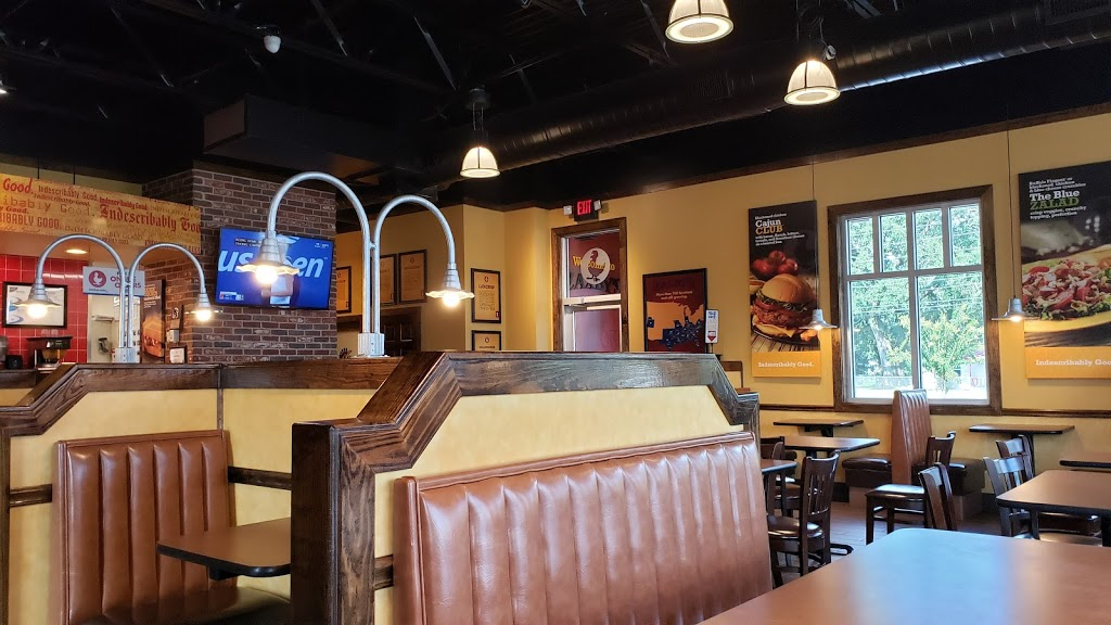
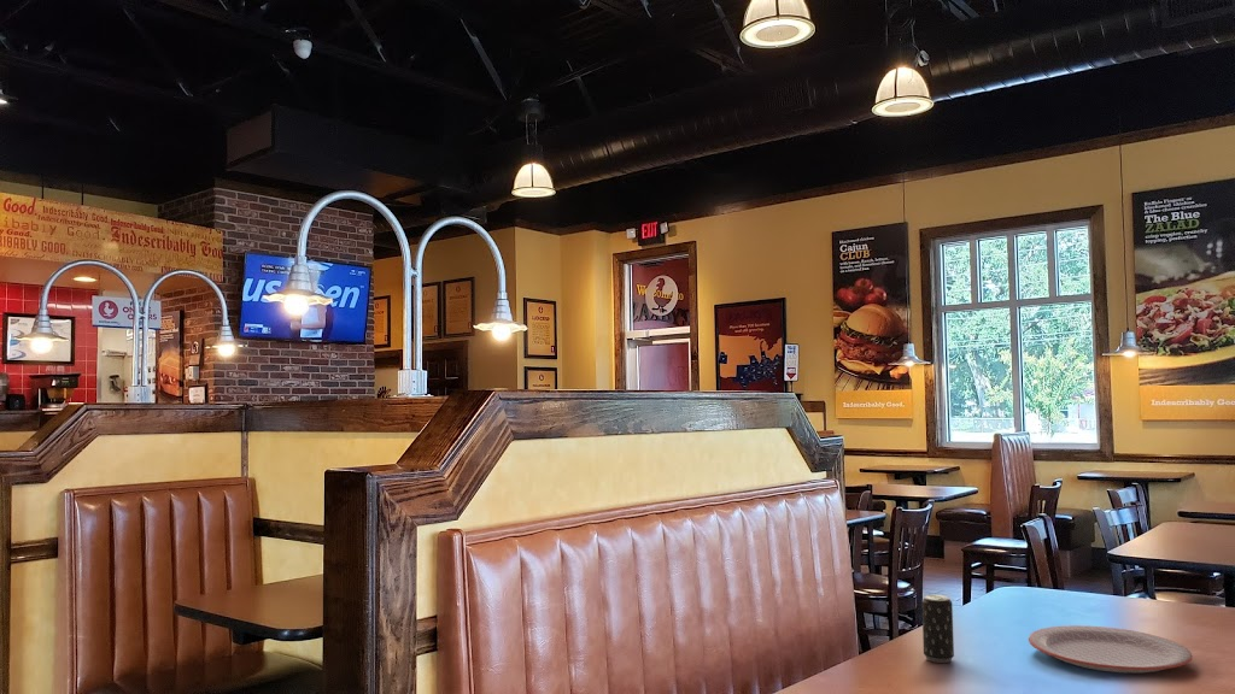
+ beverage can (937, 628)
+ plate (1107, 651)
